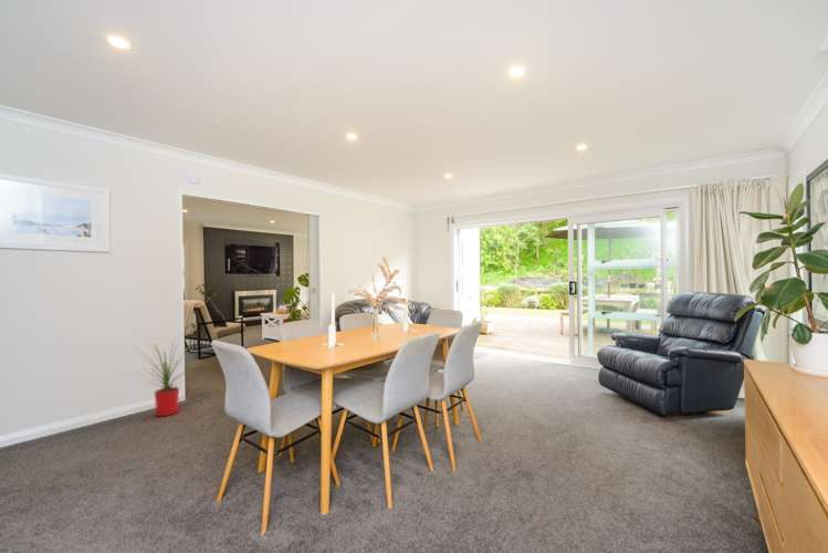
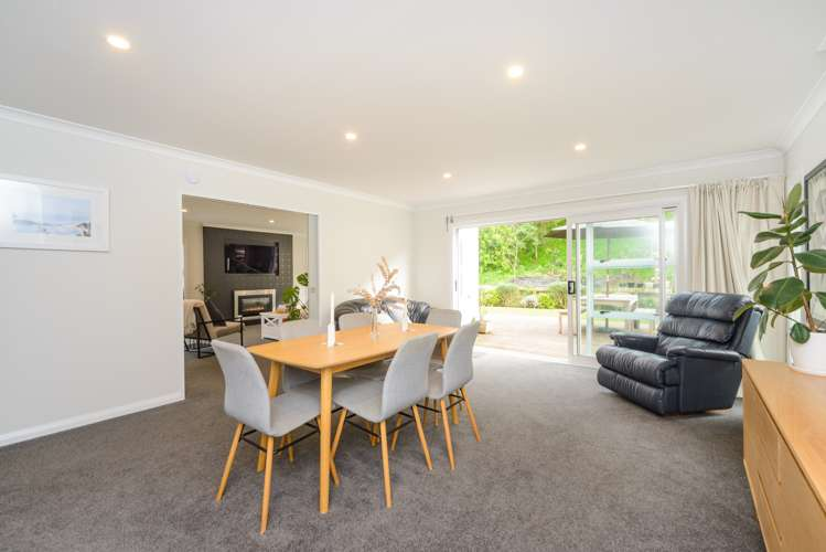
- house plant (166, 375)
